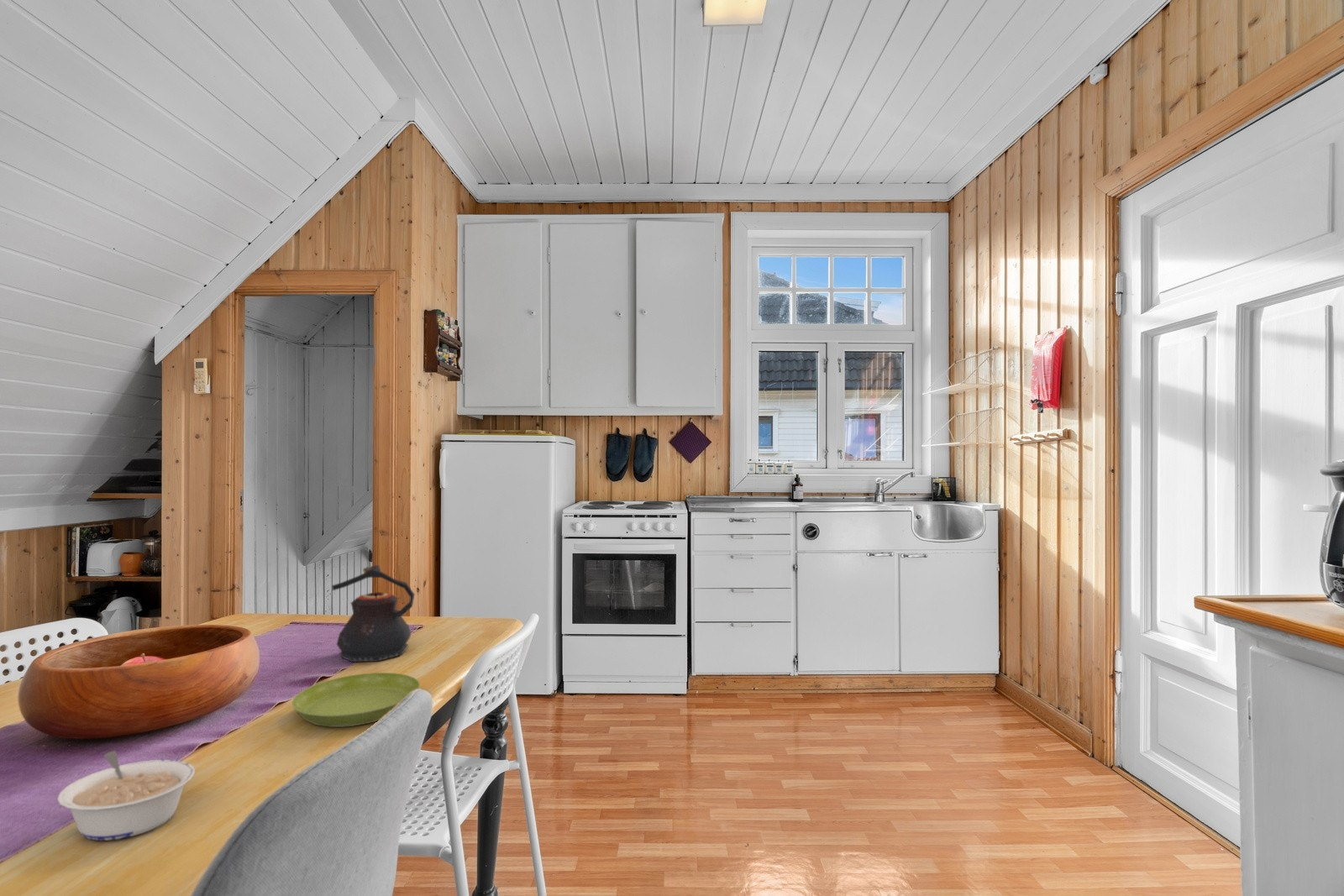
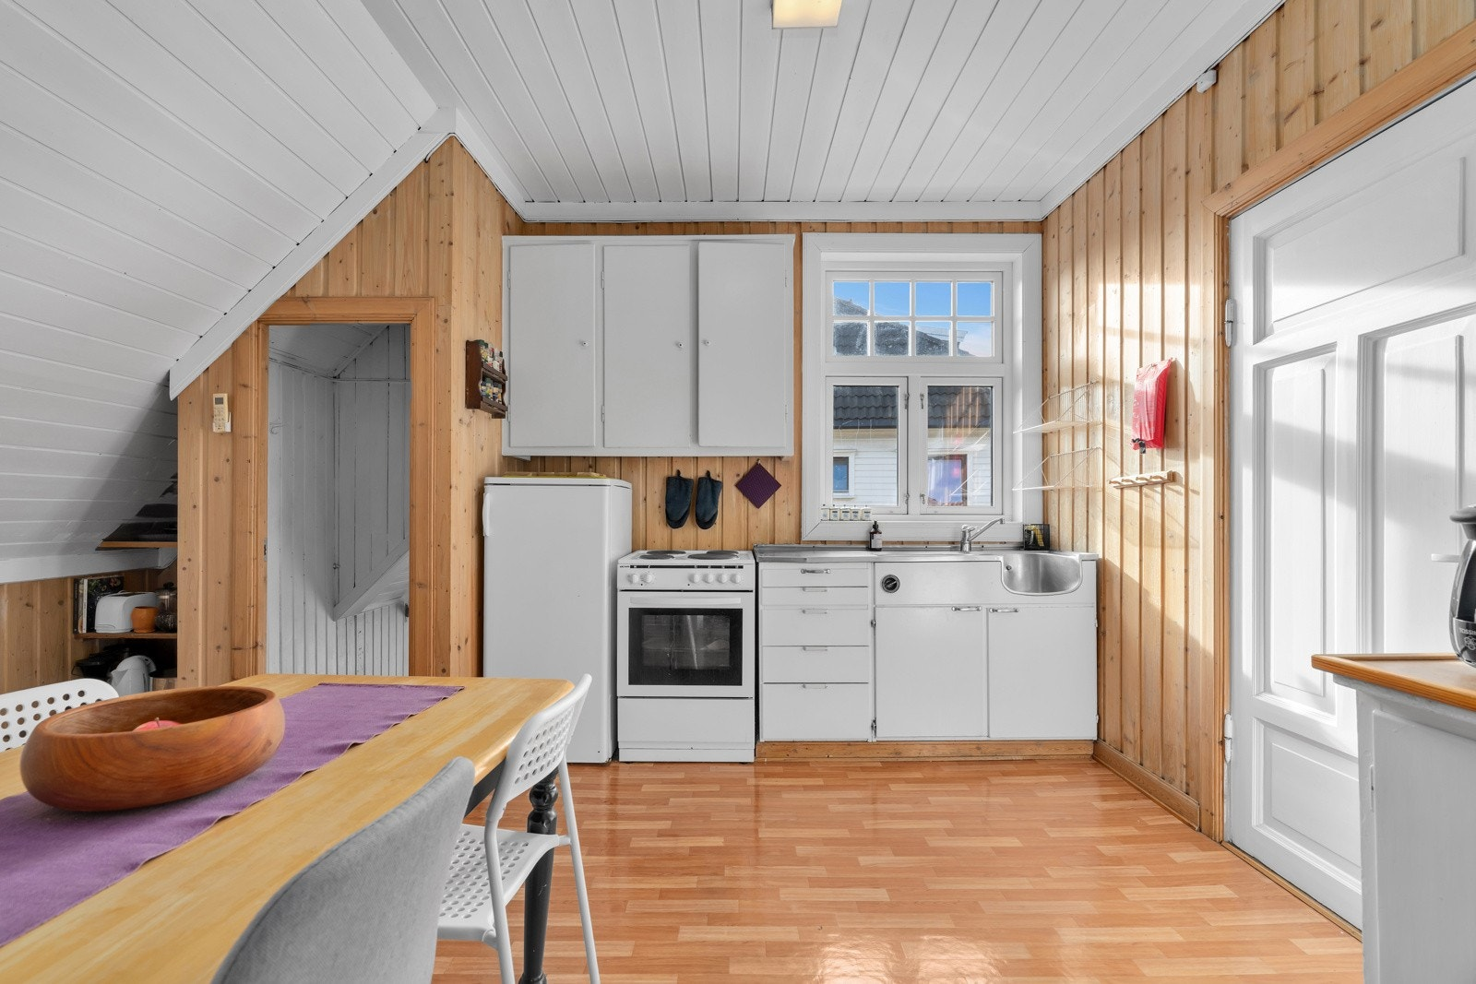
- teapot (376, 610)
- legume (124, 798)
- saucer (358, 700)
